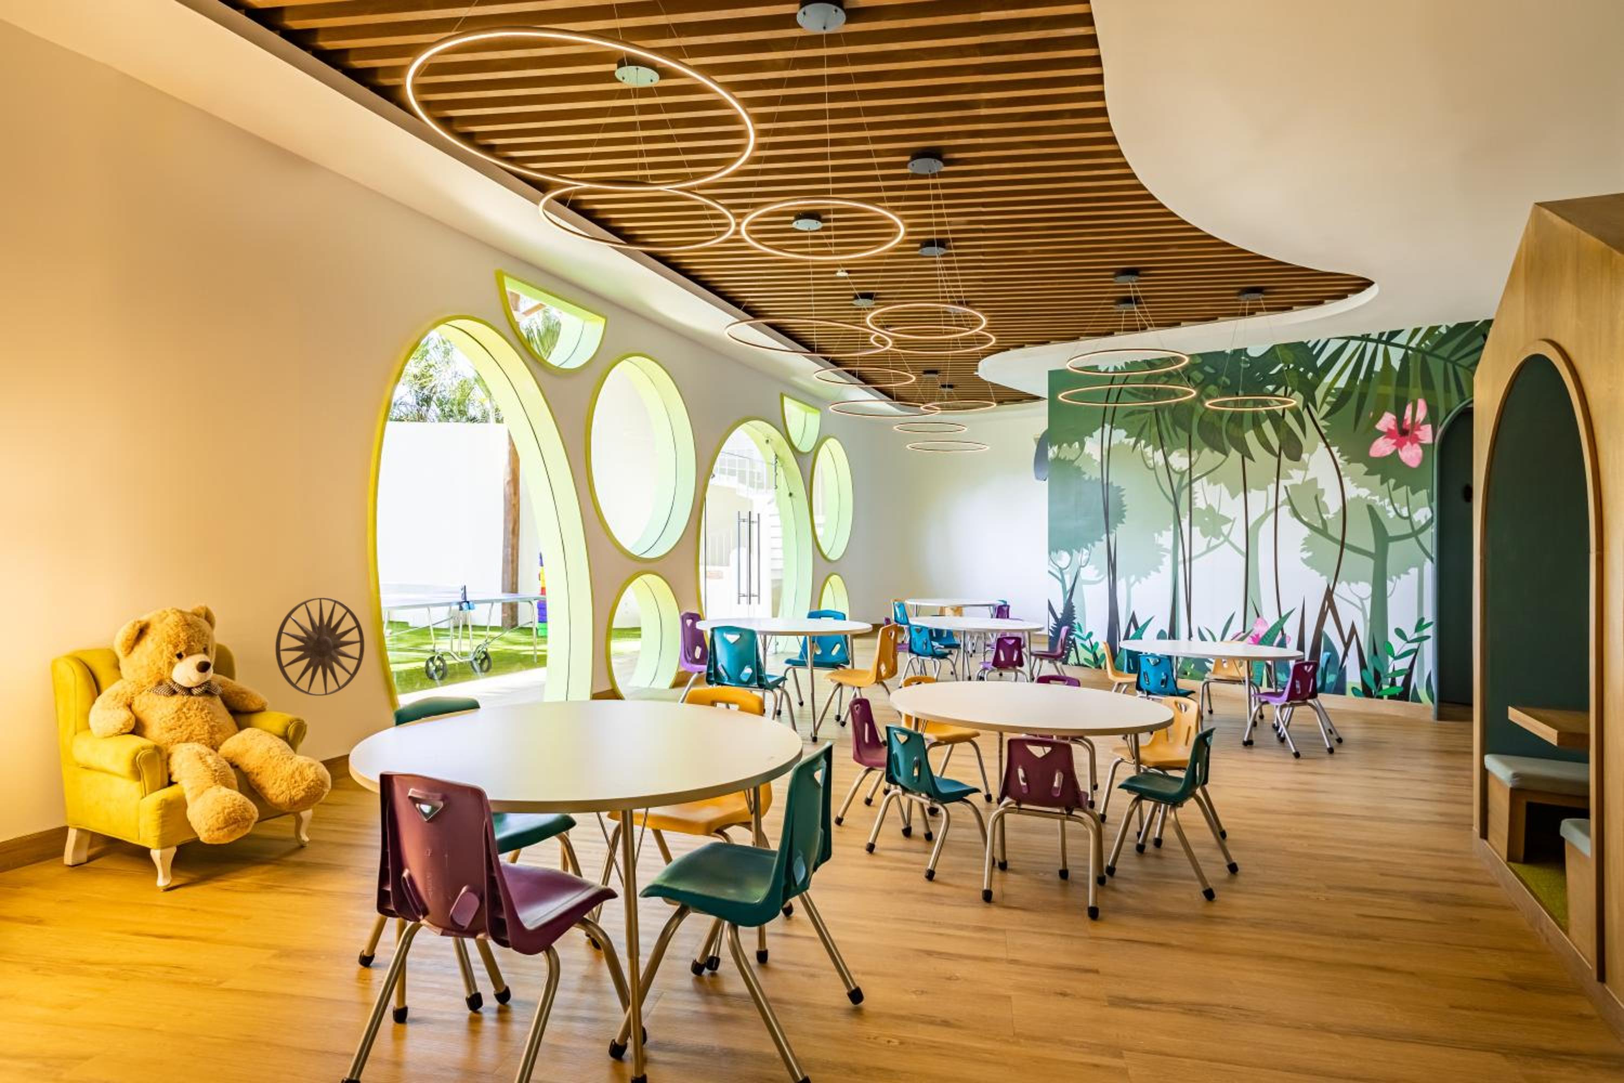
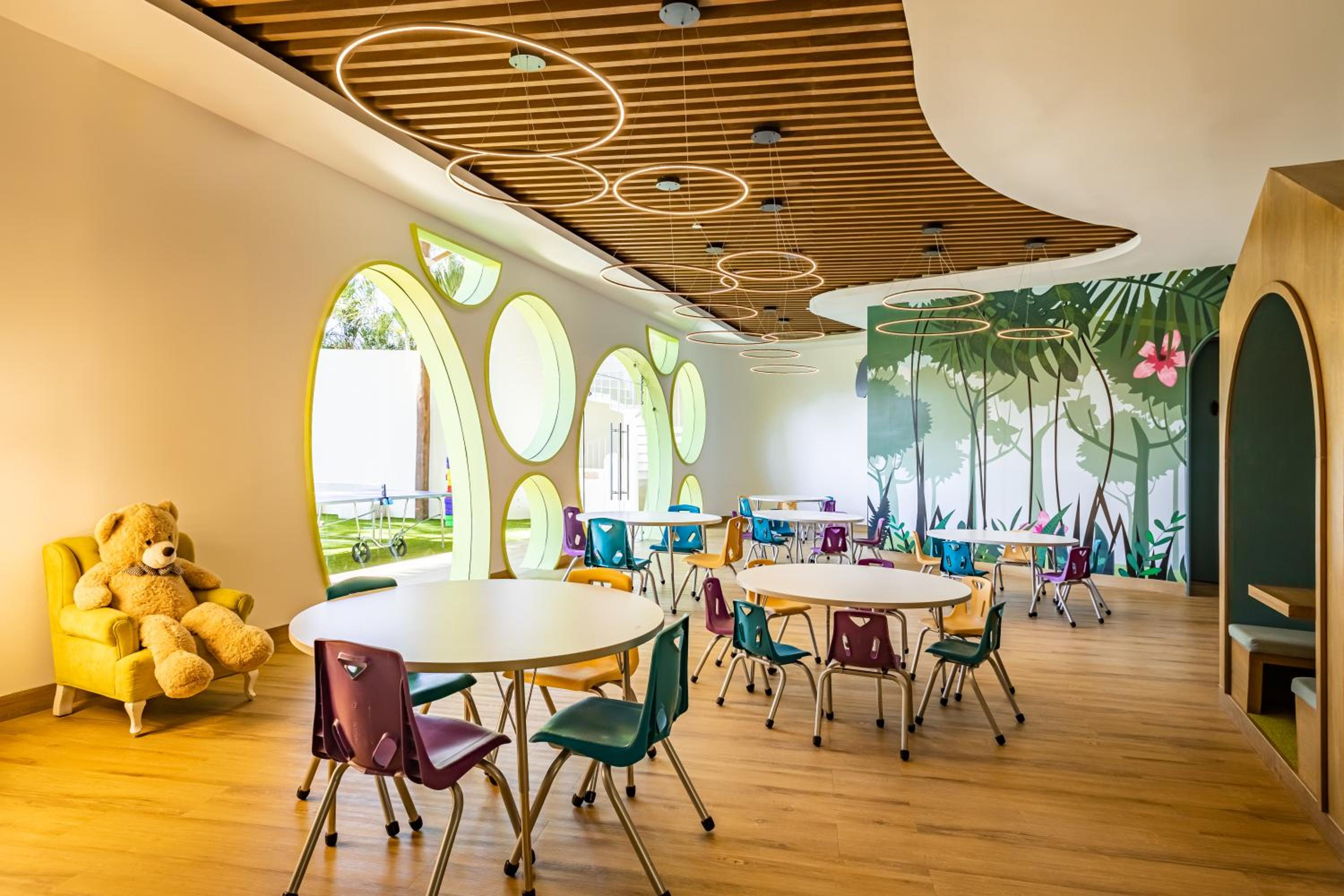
- wall art (321, 645)
